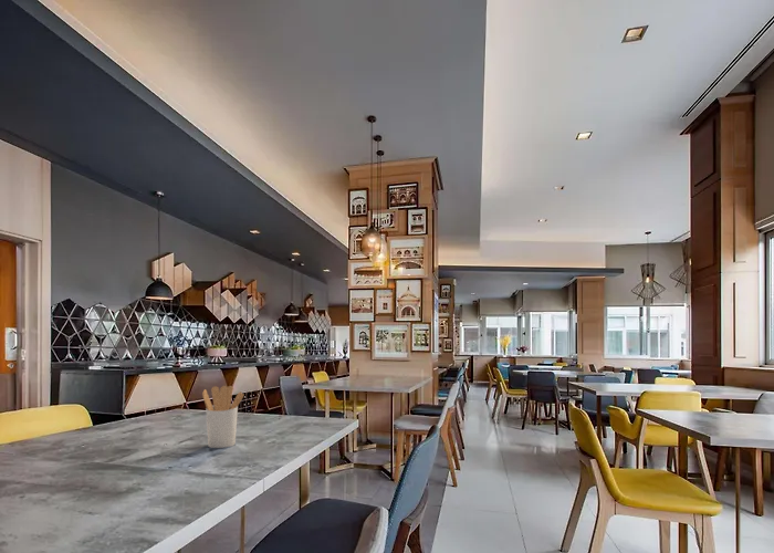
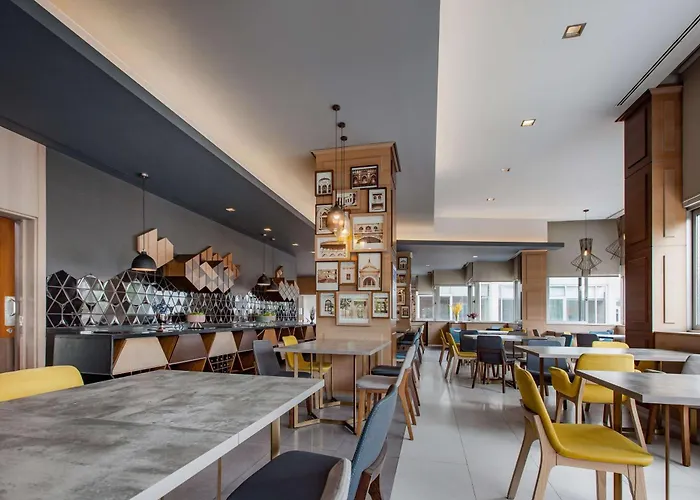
- utensil holder (221, 415)
